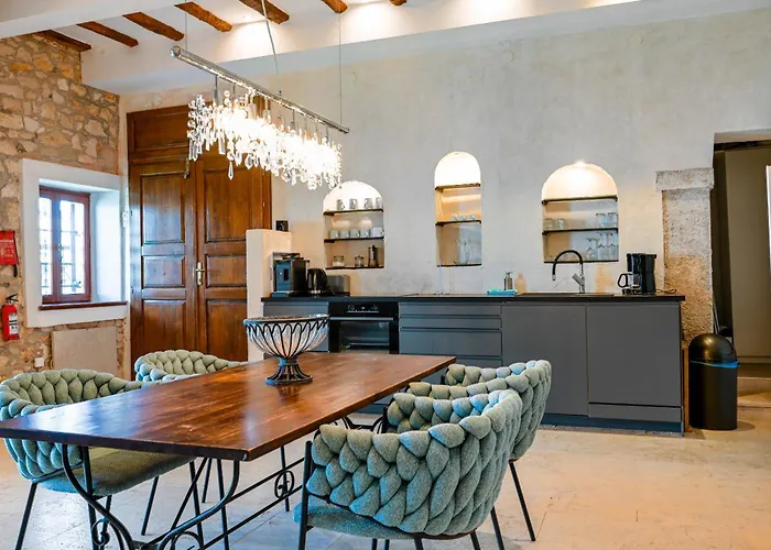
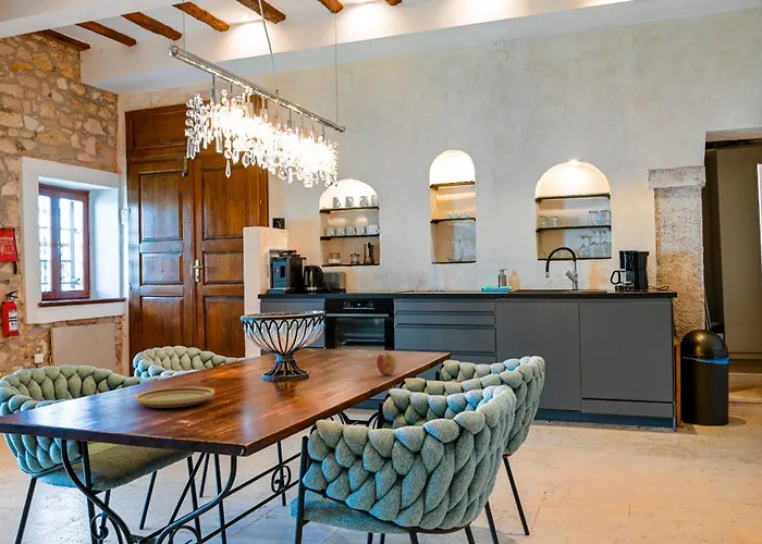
+ apple (386, 363)
+ plate (175, 397)
